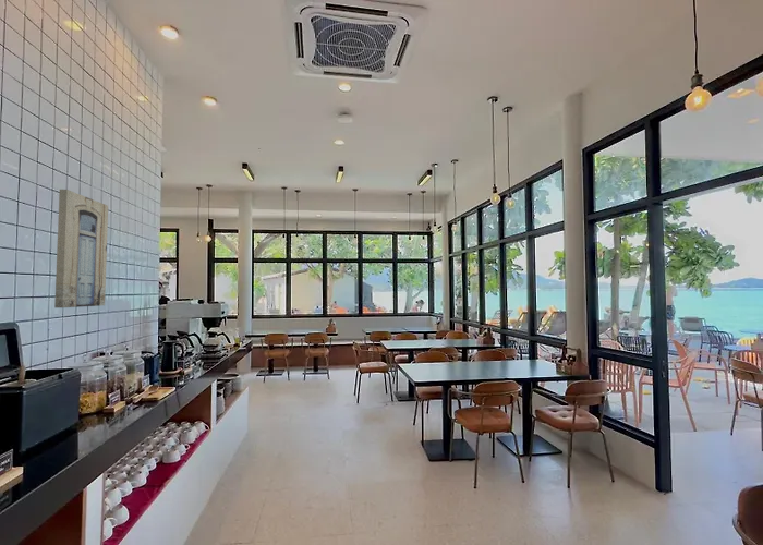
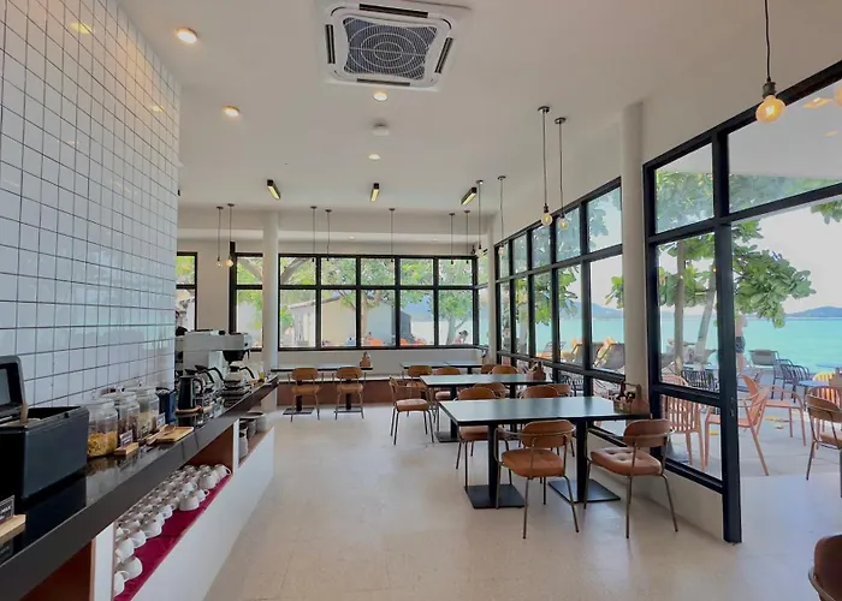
- wall art (84, 252)
